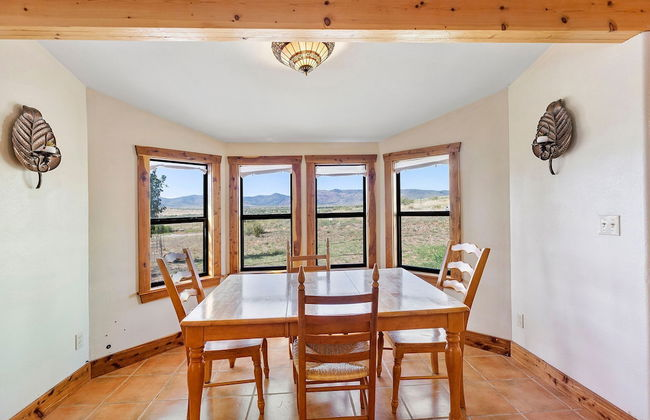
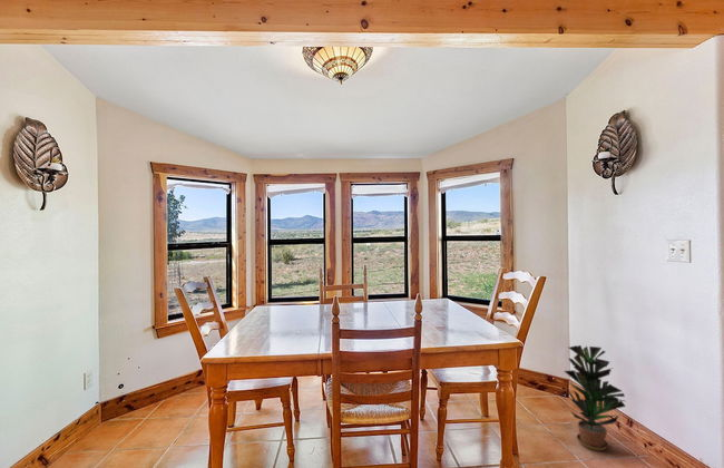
+ potted plant (596, 396)
